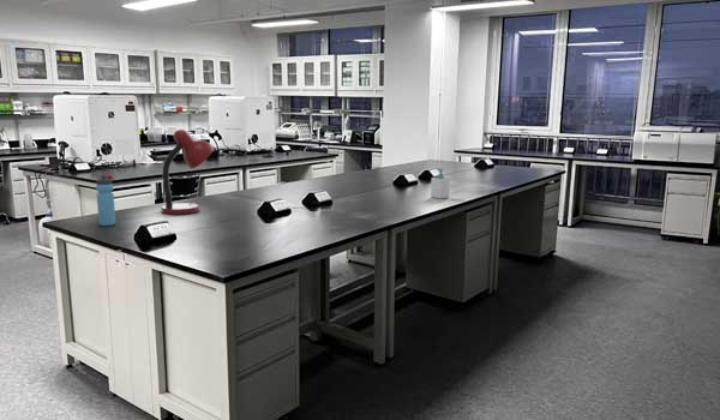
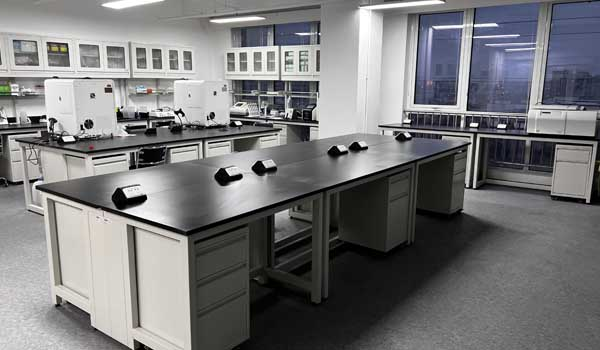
- desk lamp (190, 167)
- water bottle (104, 199)
- soap bottle (439, 182)
